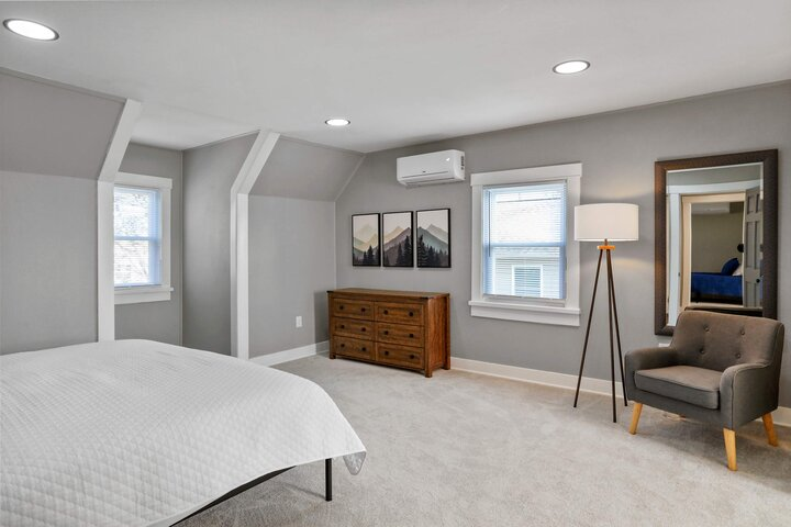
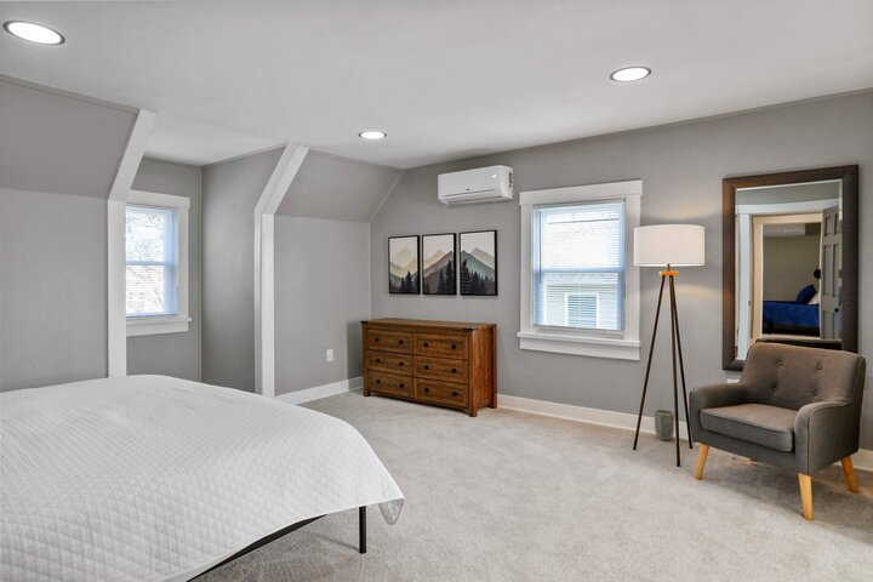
+ plant pot (663, 424)
